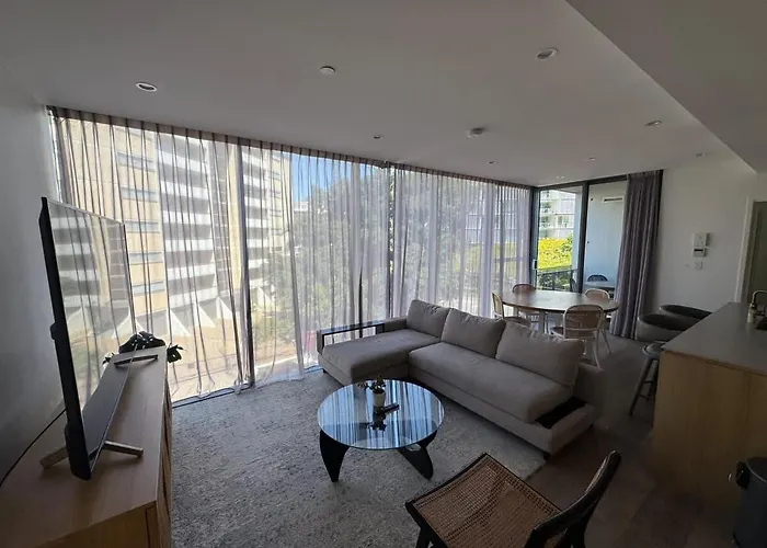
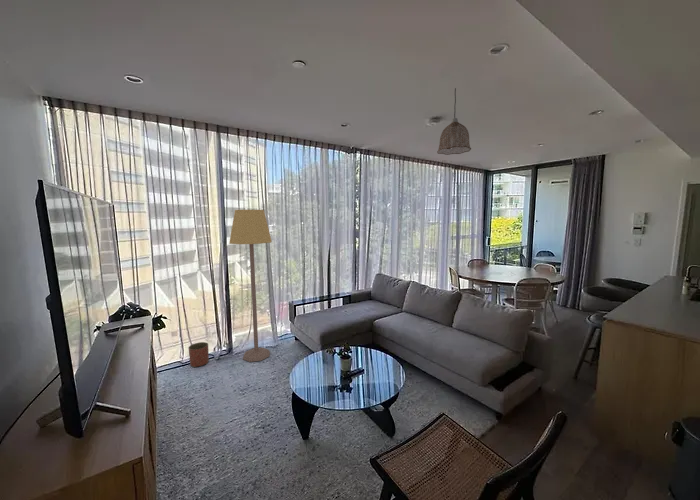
+ planter (199, 354)
+ lamp (253, 284)
+ pendant lamp (454, 120)
